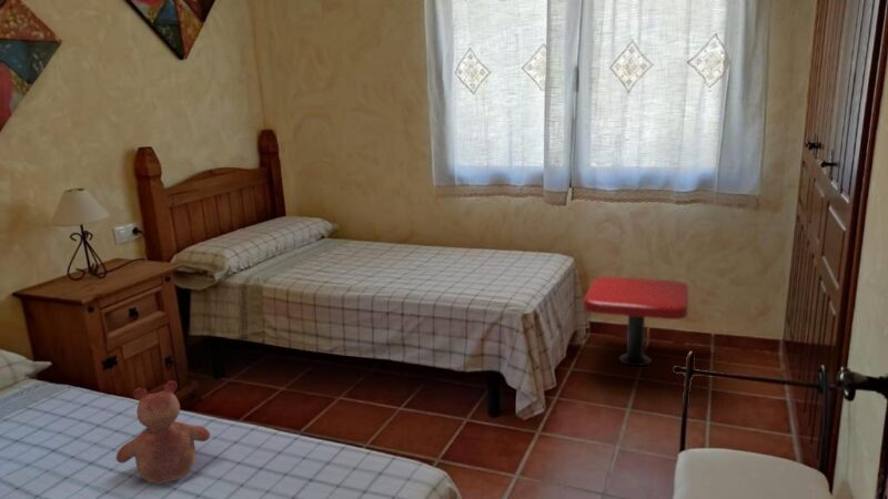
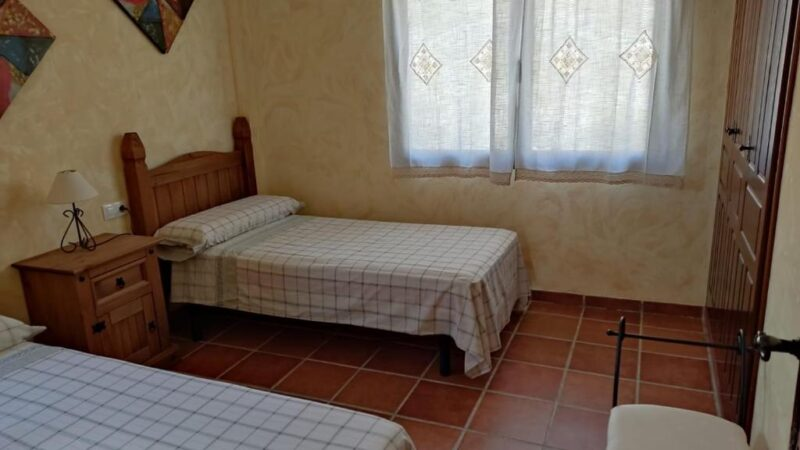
- teddy bear (161, 426)
- pedestal table (636, 325)
